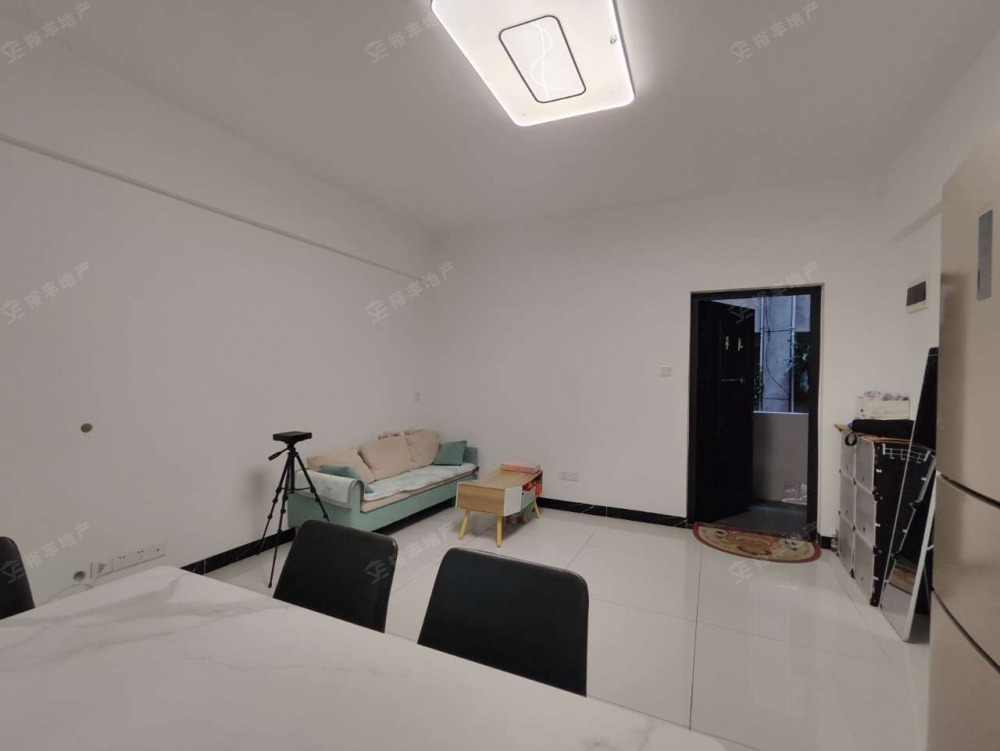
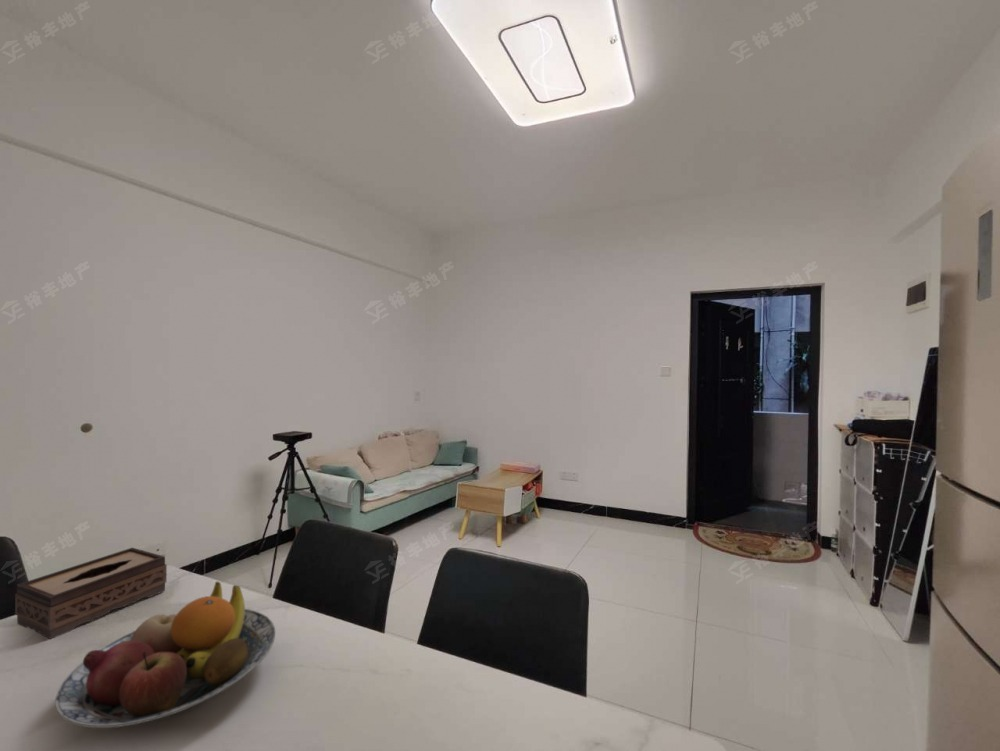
+ tissue box (96, 587)
+ fruit bowl (178, 648)
